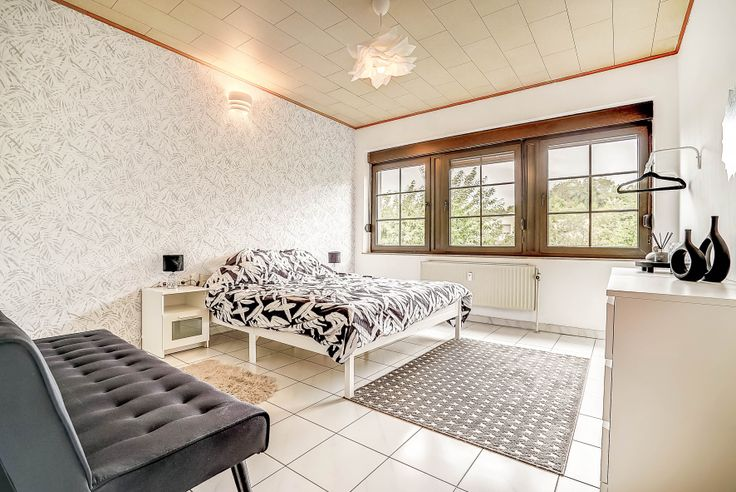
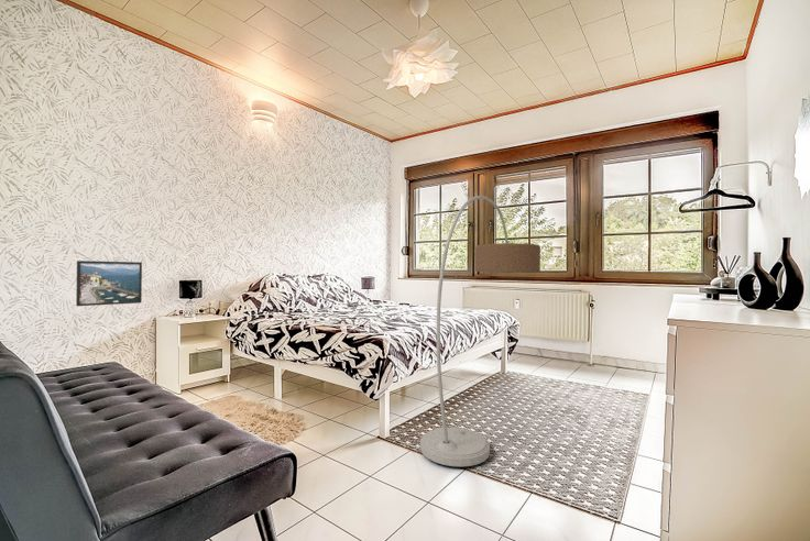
+ floor lamp (485, 270)
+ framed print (110, 283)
